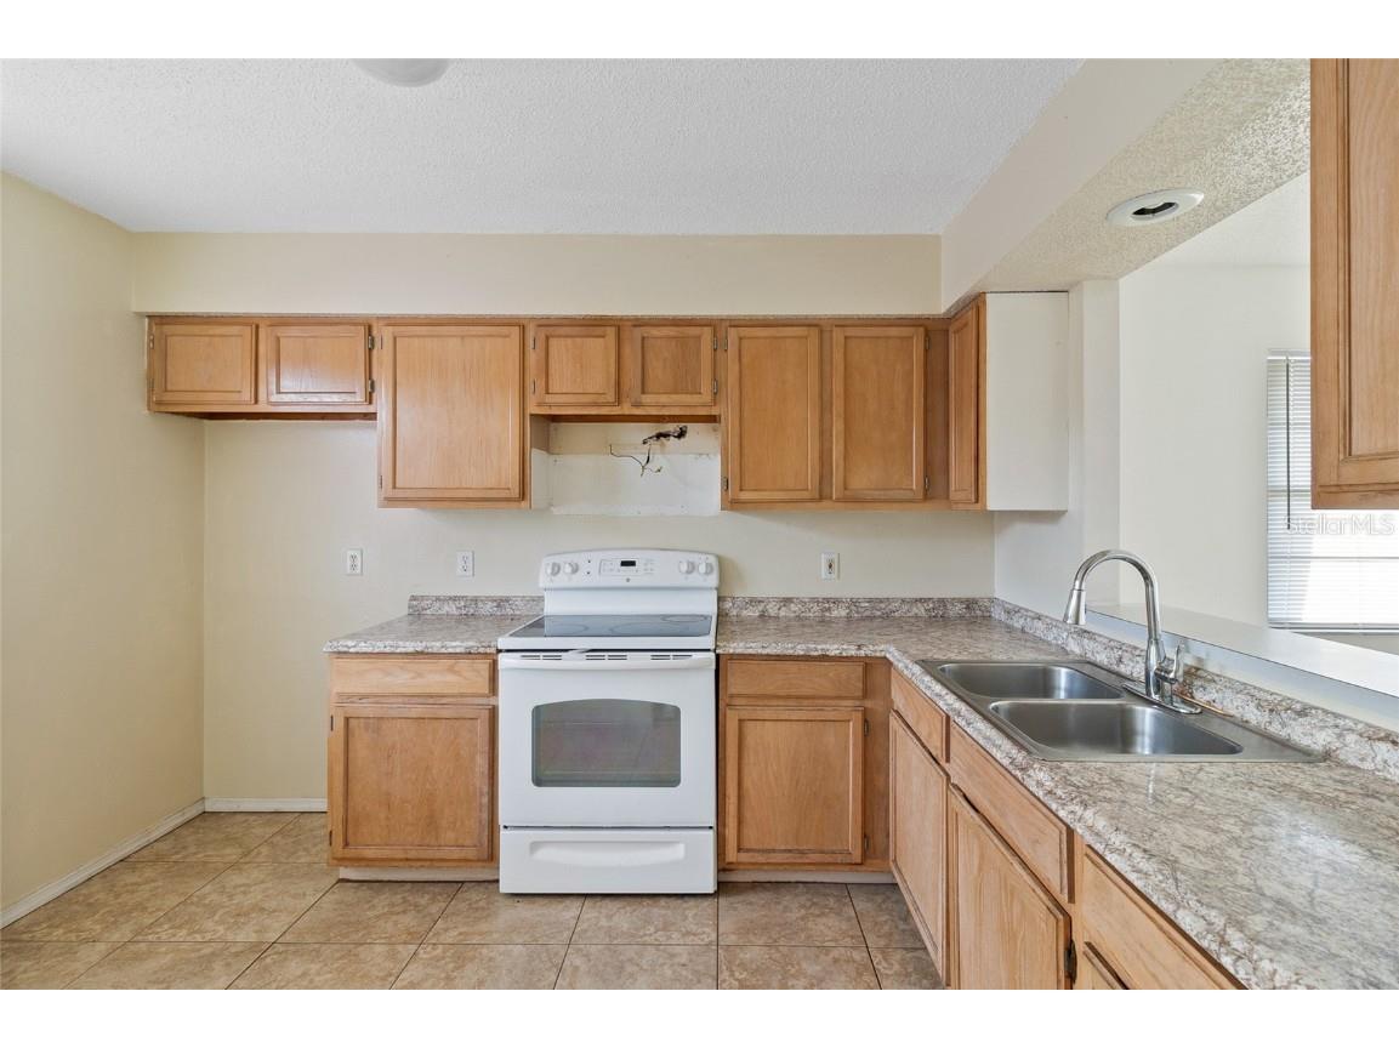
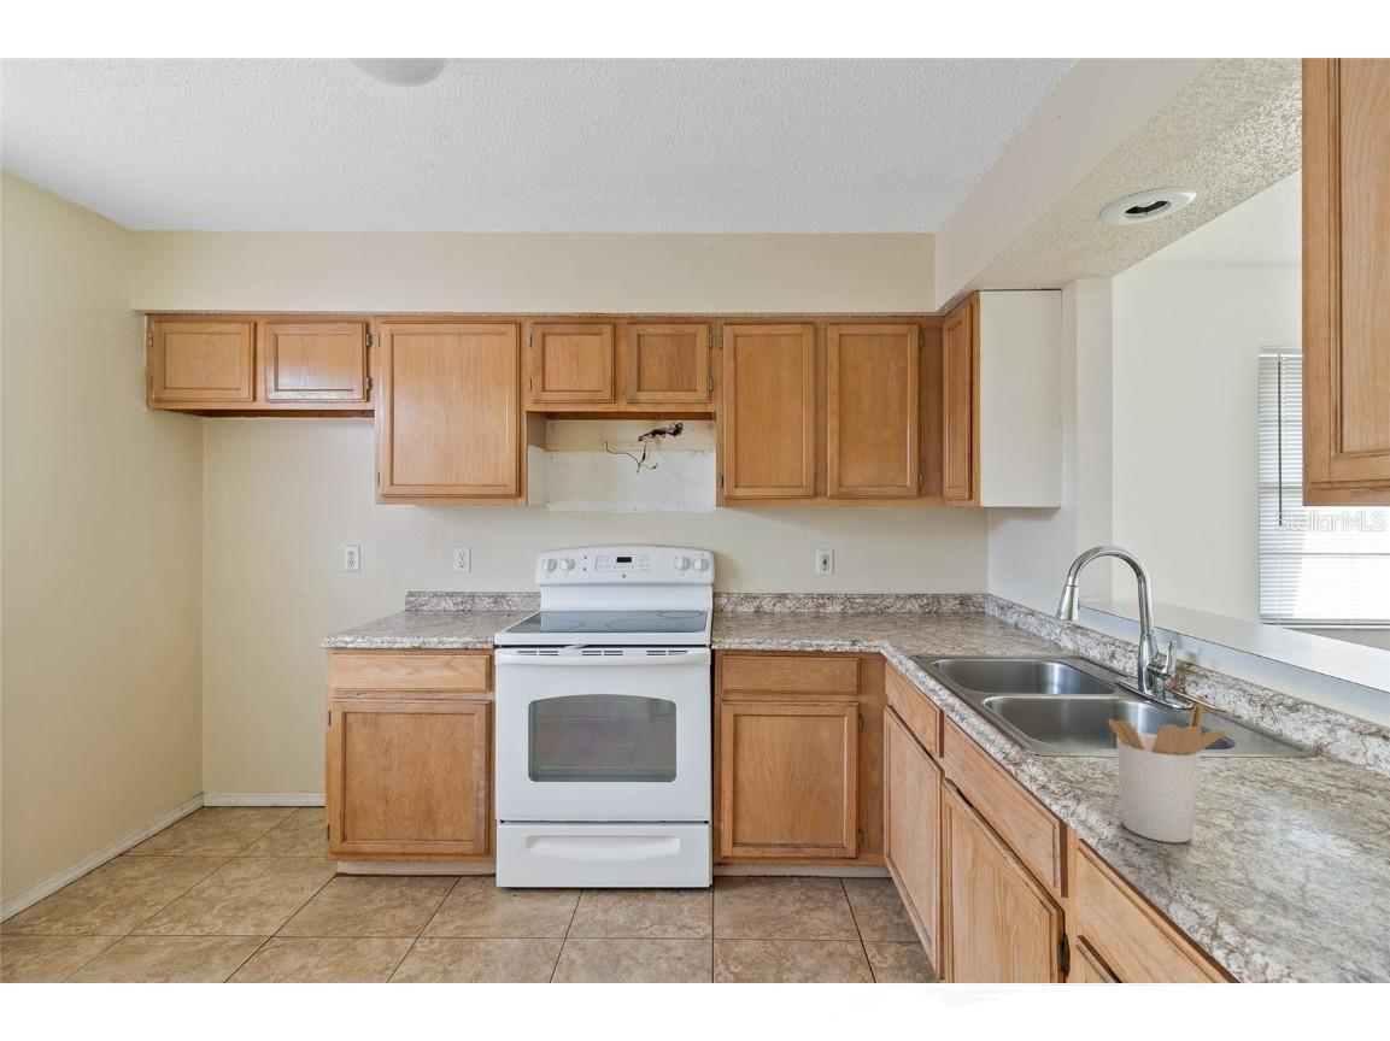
+ utensil holder (1167, 771)
